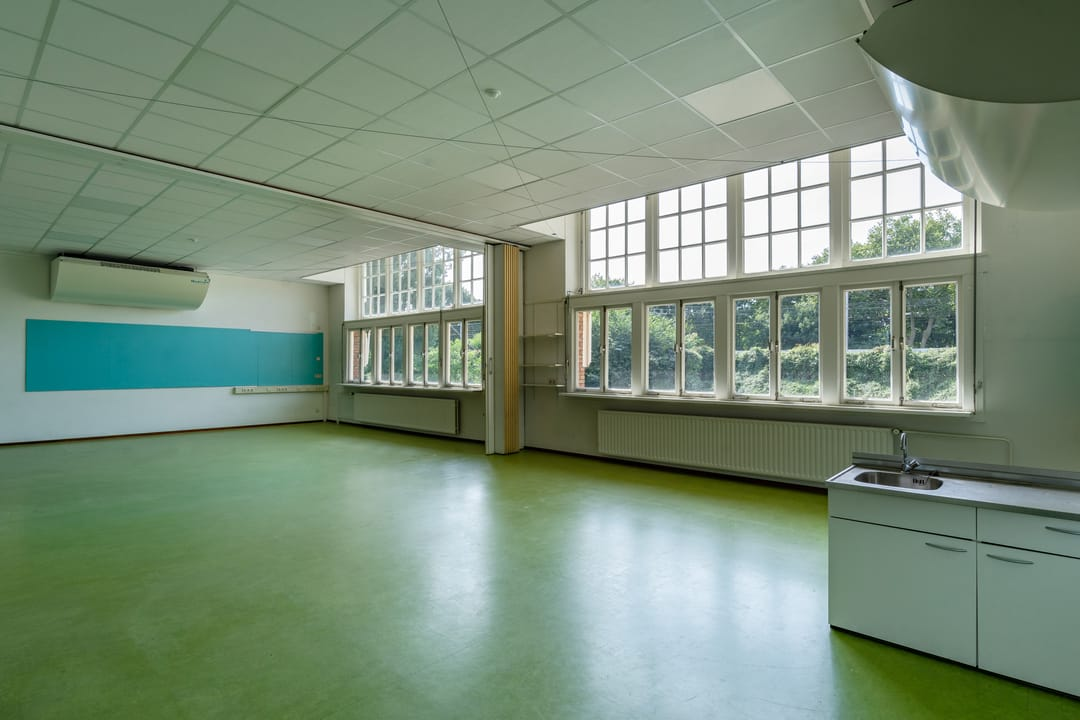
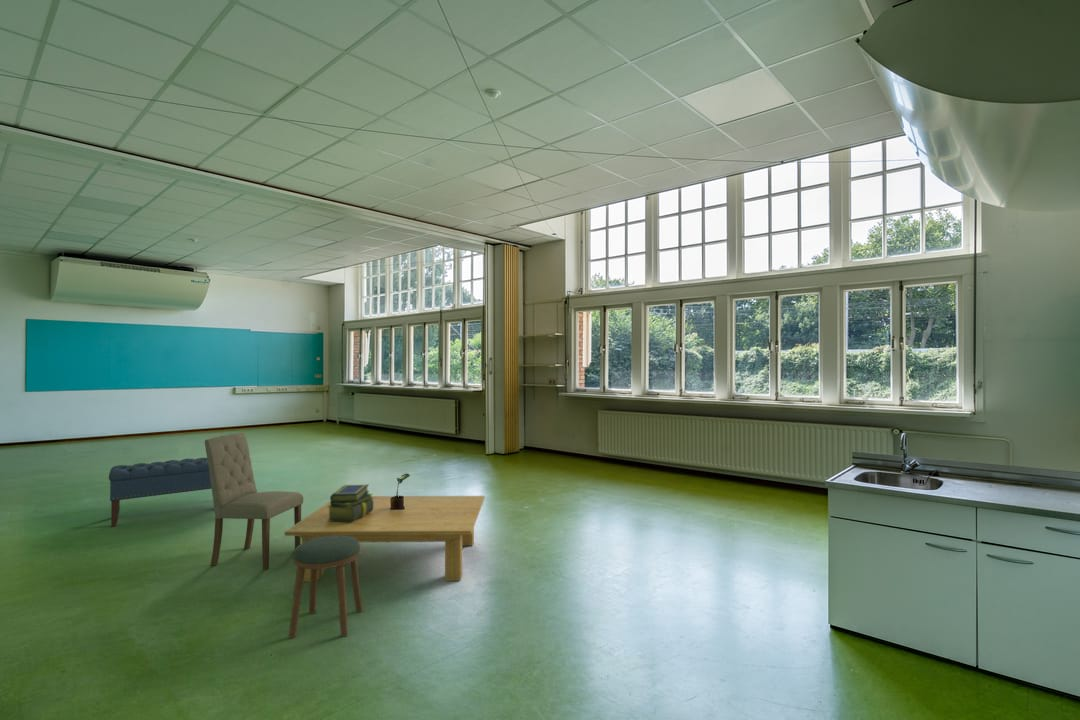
+ potted plant (397, 489)
+ bench (180, 486)
+ coffee table (396, 535)
+ stool (337, 582)
+ dining chair (254, 496)
+ stack of books (351, 502)
